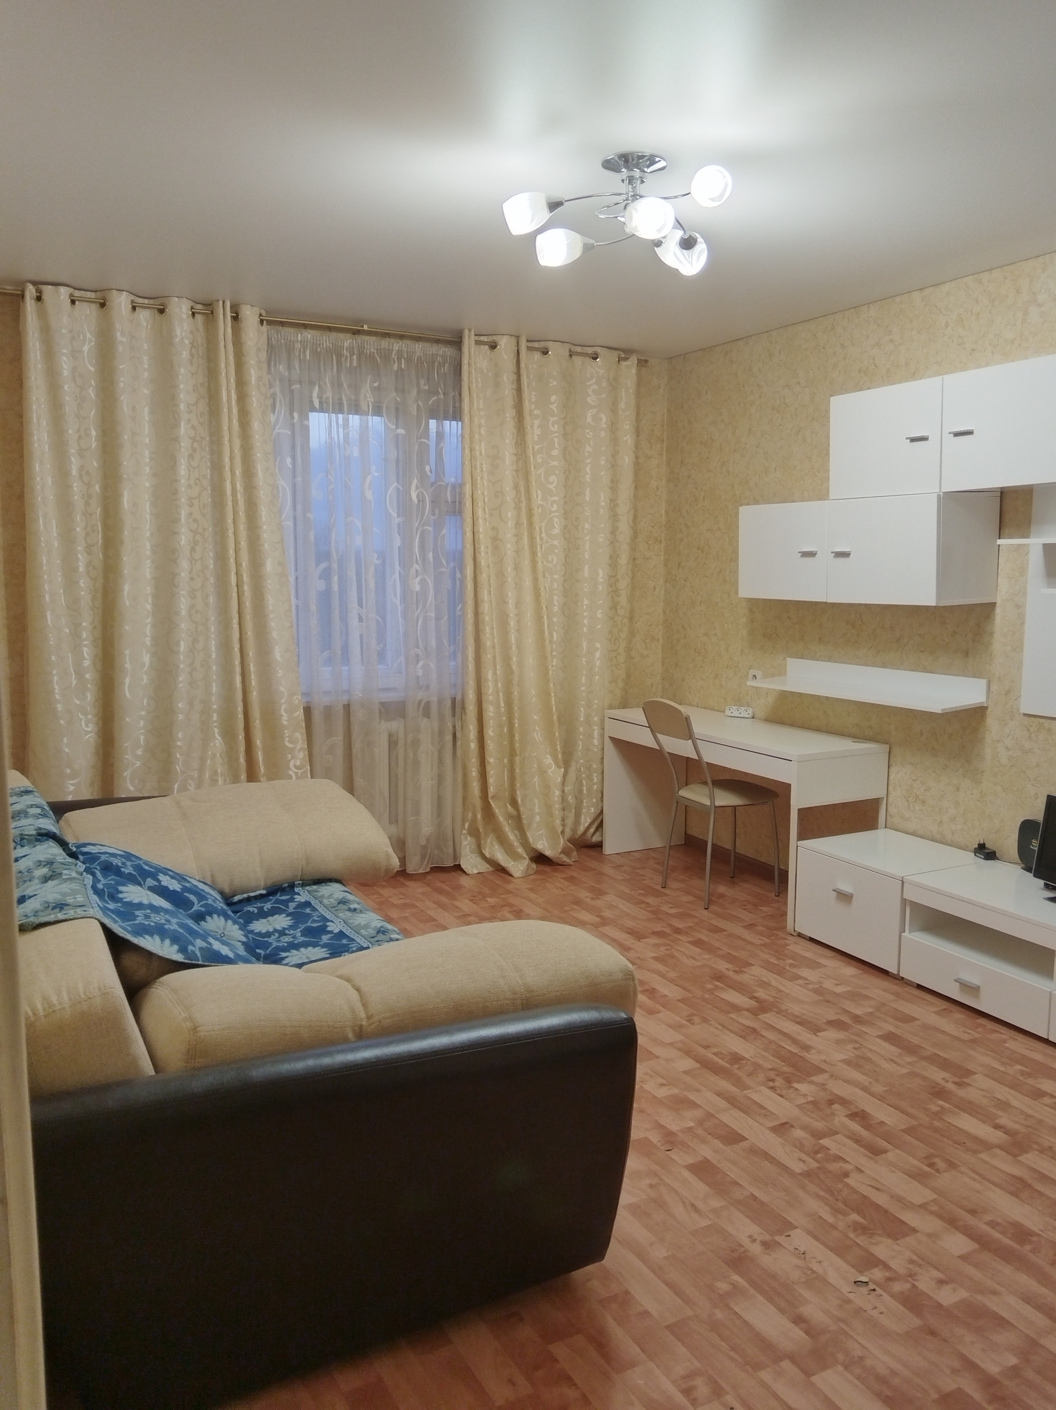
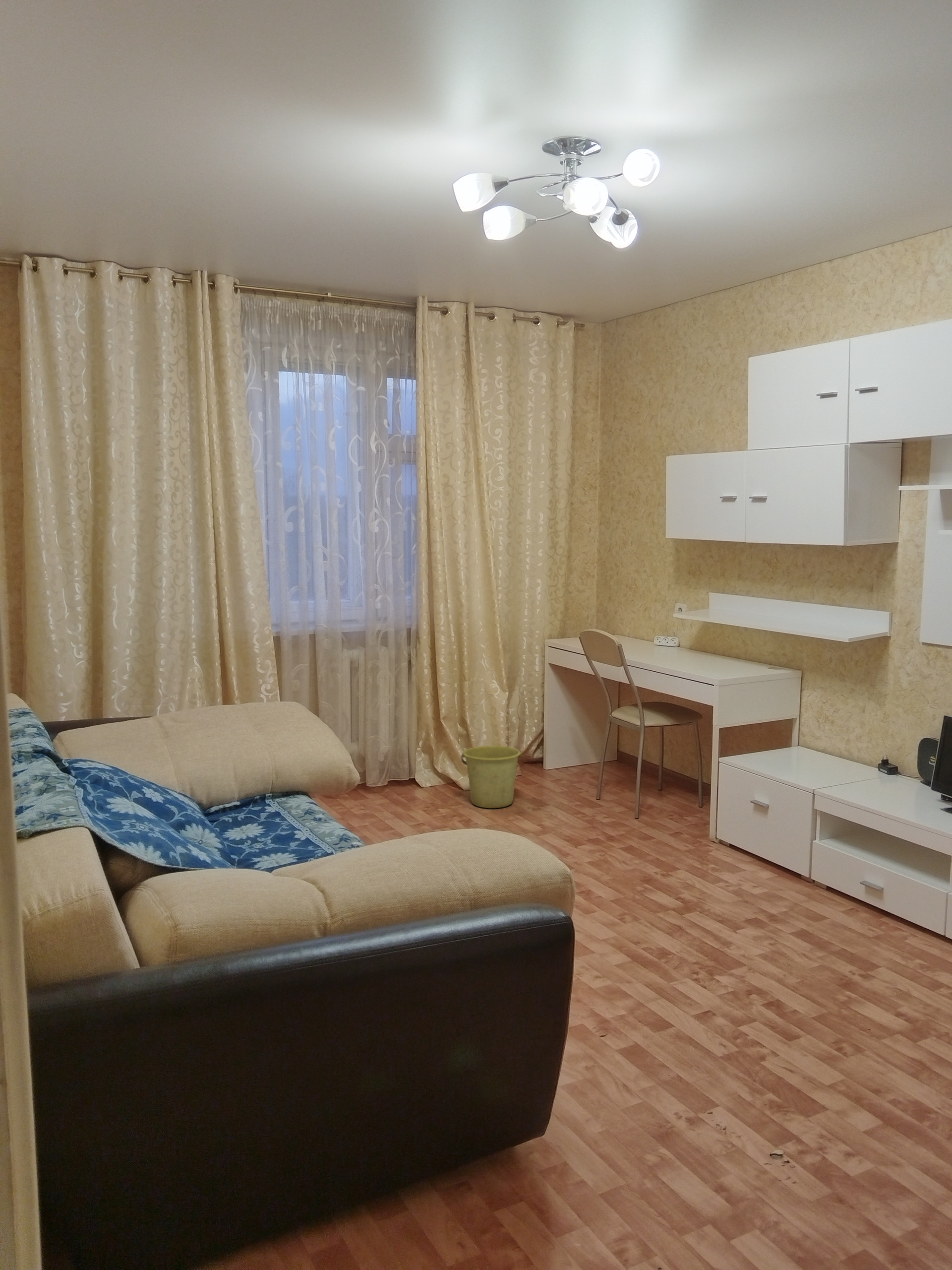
+ bucket (492, 777)
